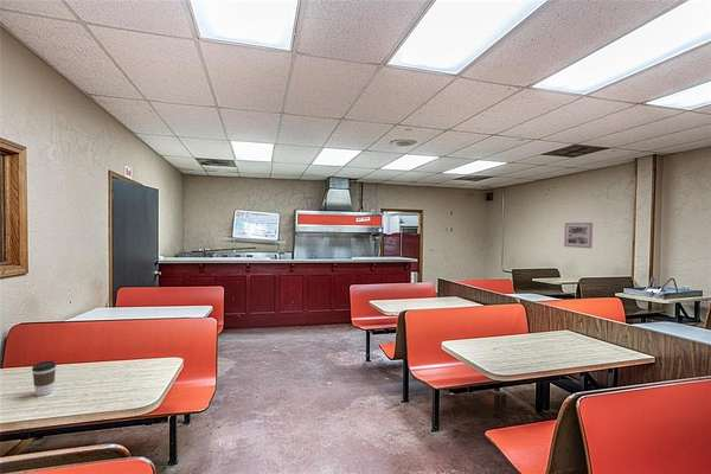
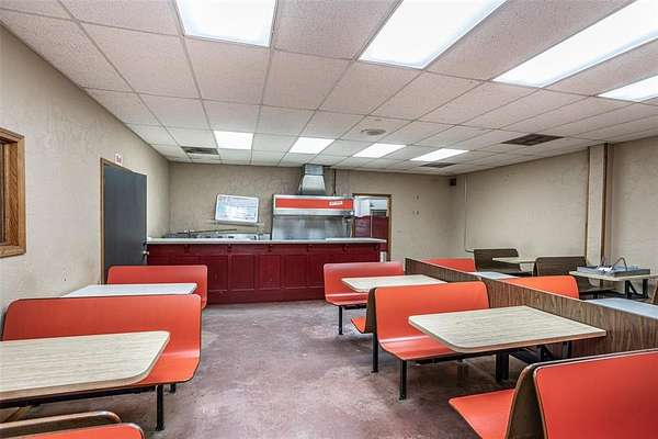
- wall art (577, 235)
- coffee cup (44, 378)
